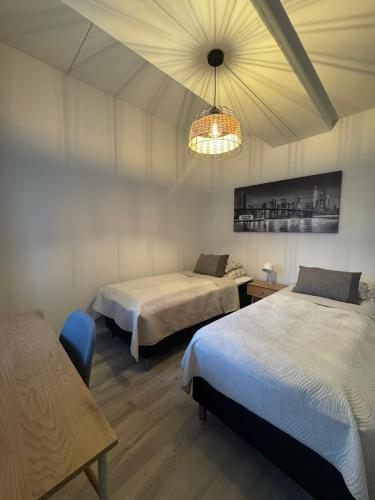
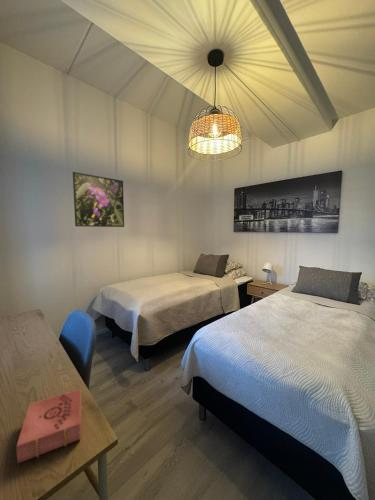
+ book (53, 421)
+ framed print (100, 202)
